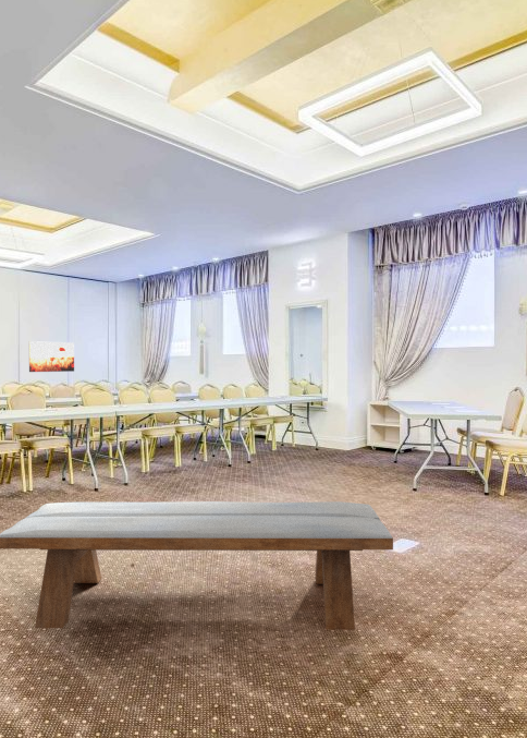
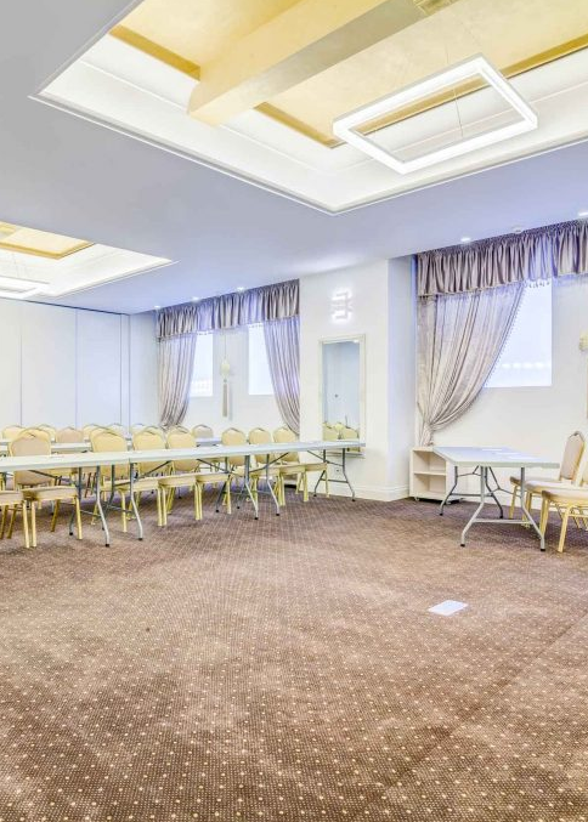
- wall art (52, 356)
- bench (201, 549)
